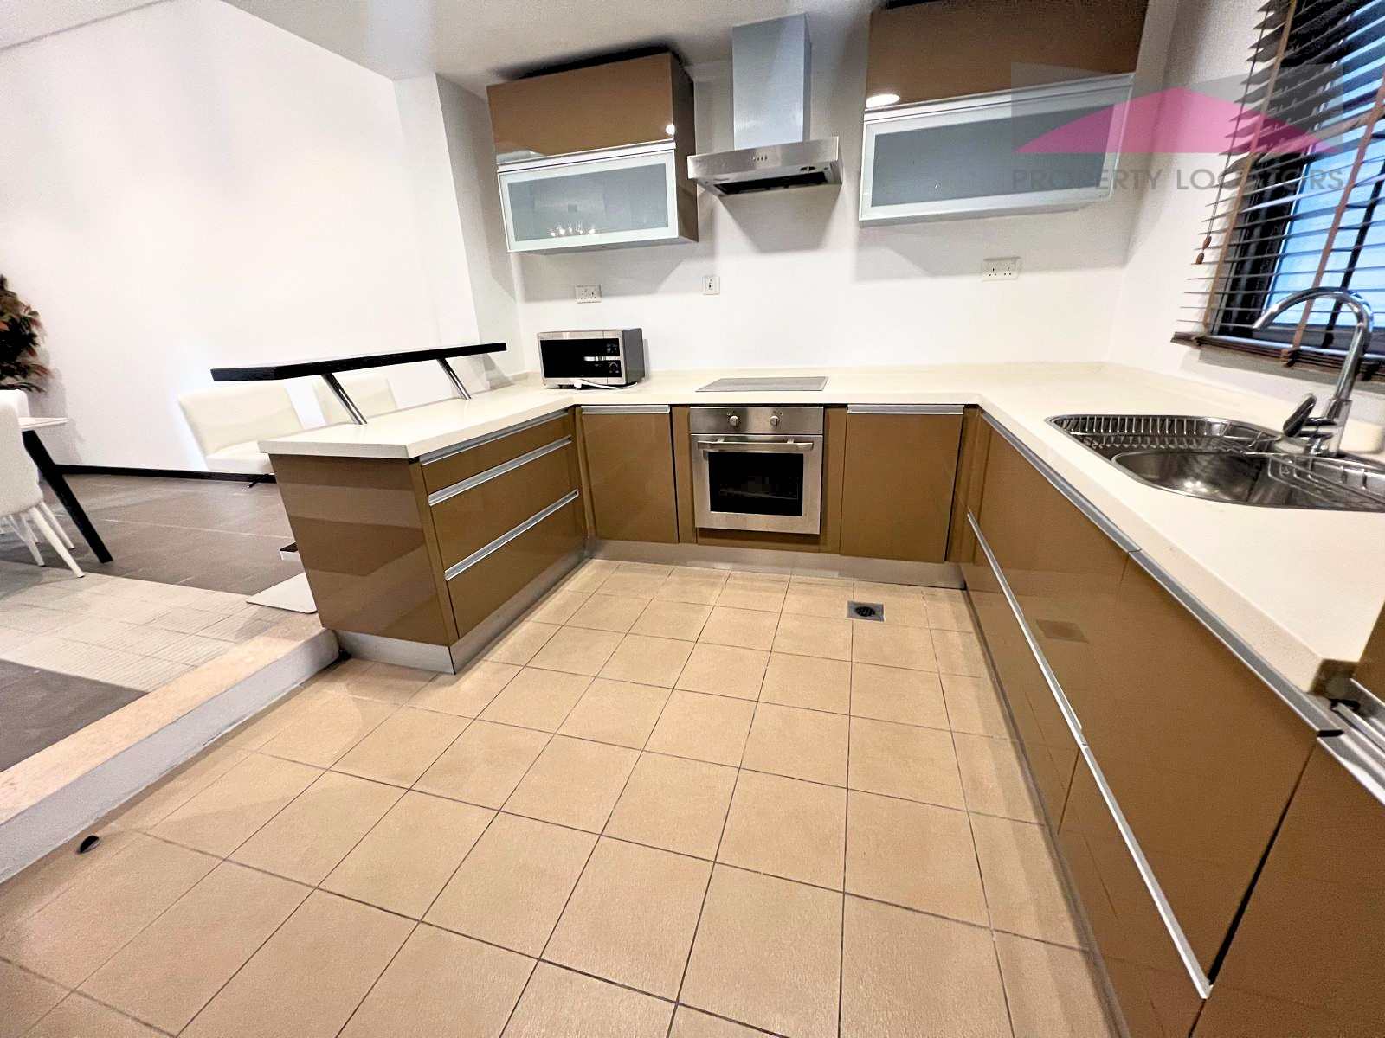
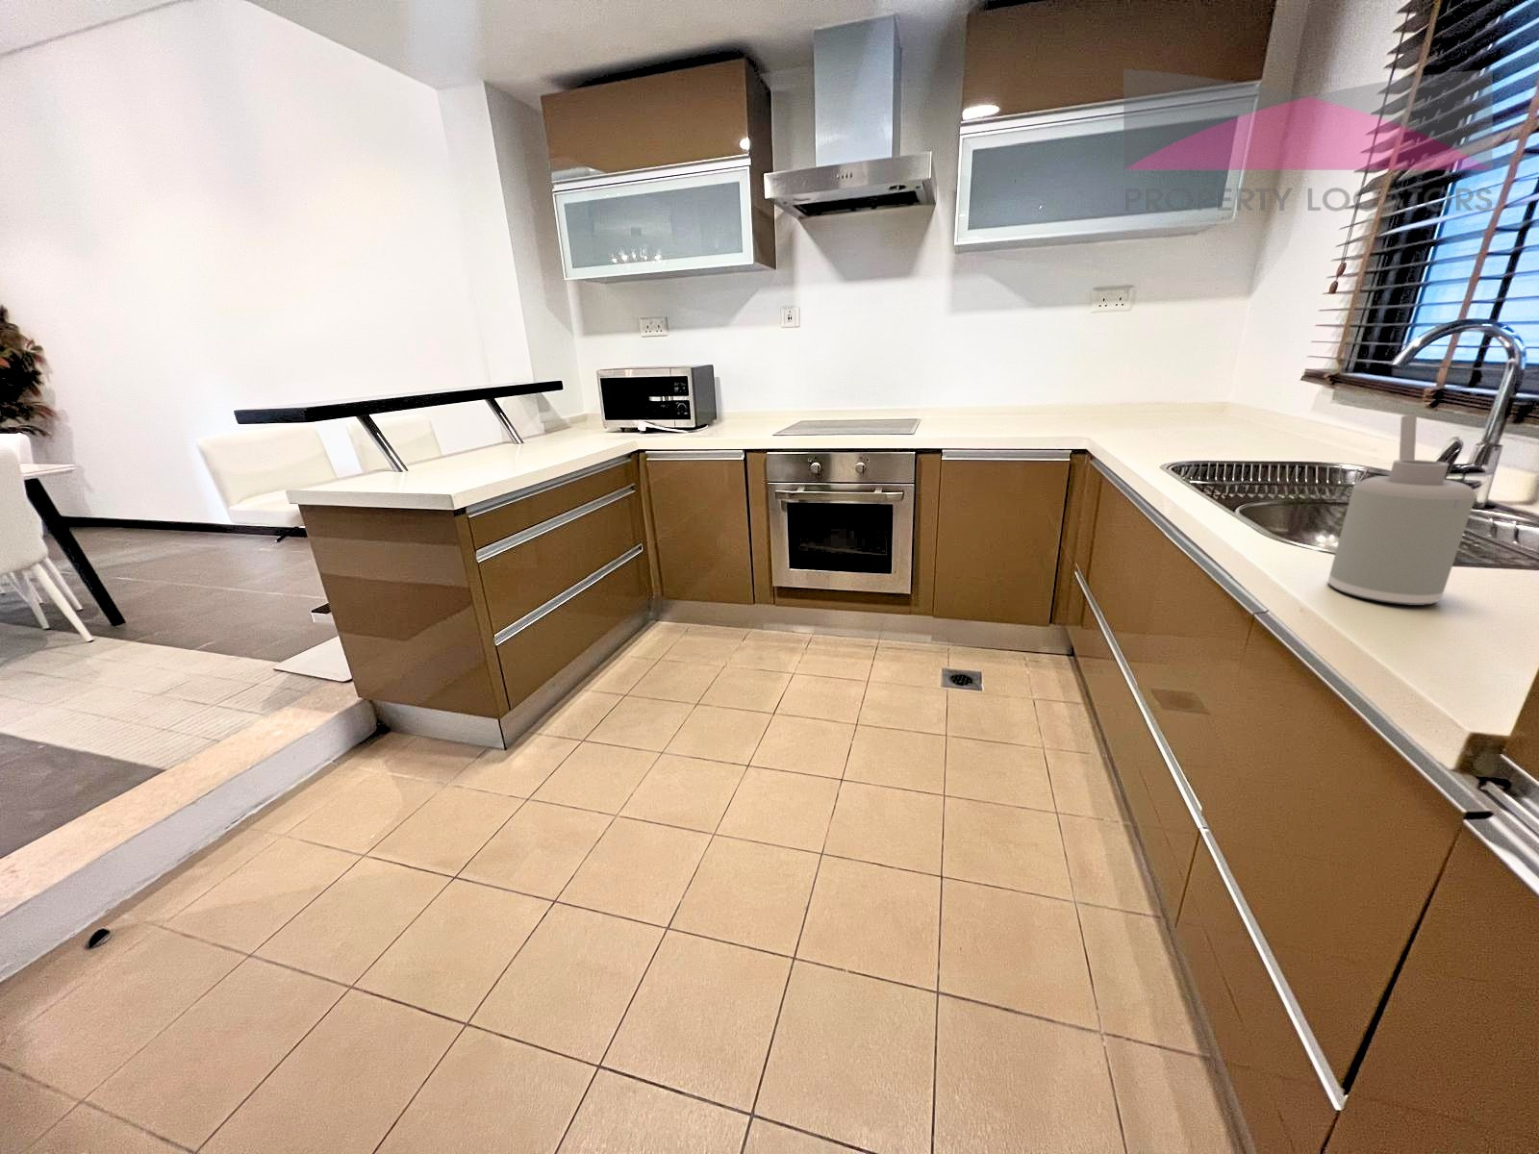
+ soap dispenser (1400, 505)
